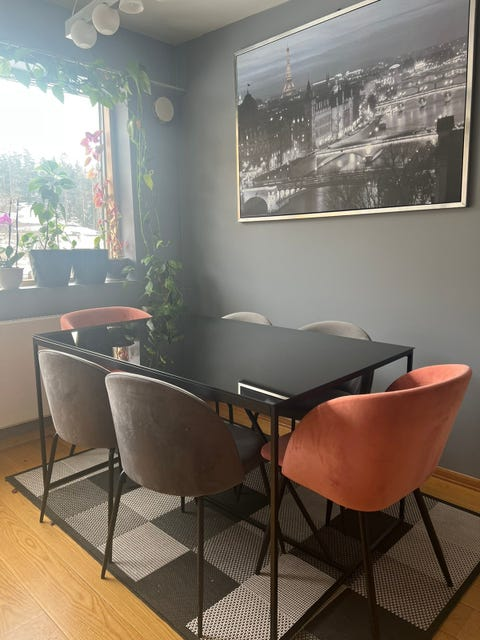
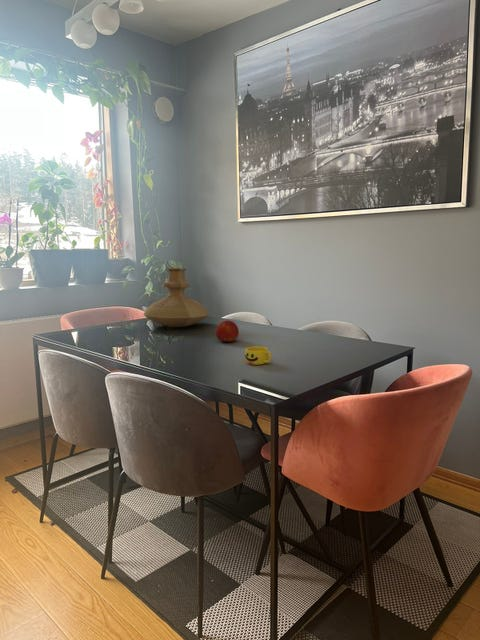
+ fruit (227, 331)
+ vase (176, 297)
+ cup (259, 356)
